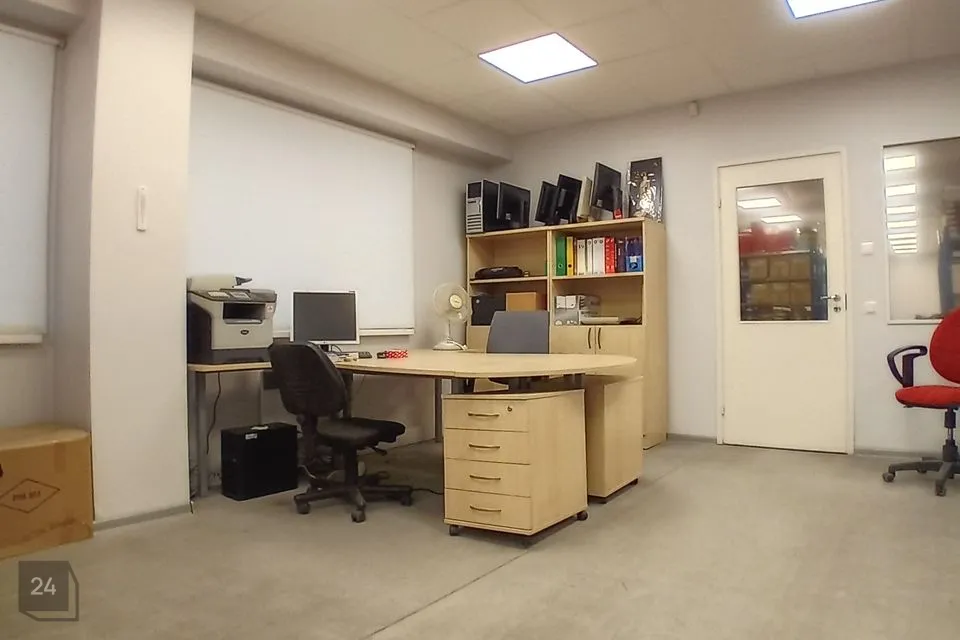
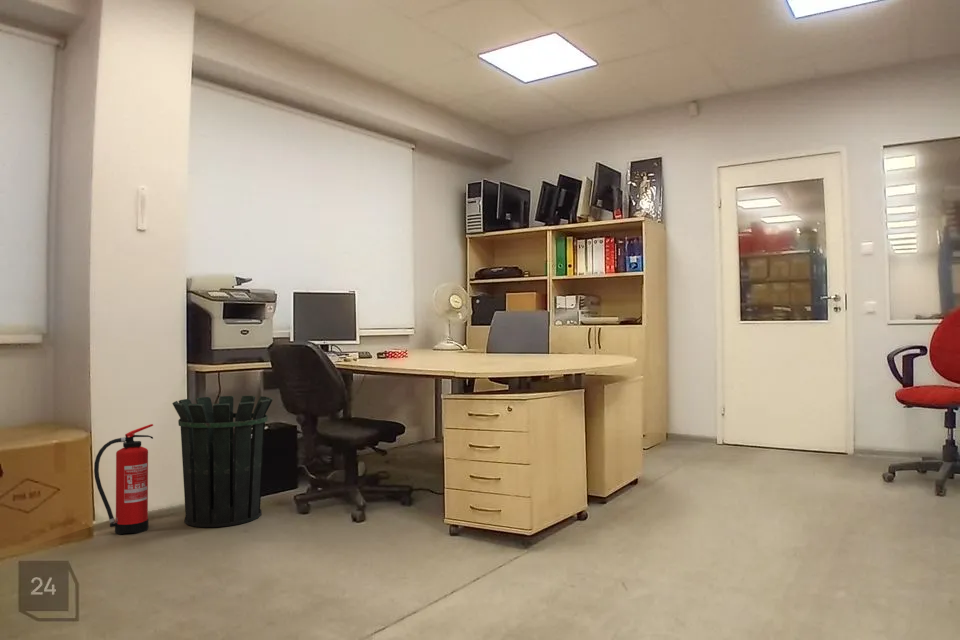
+ fire extinguisher (124, 479)
+ waste bin (223, 458)
